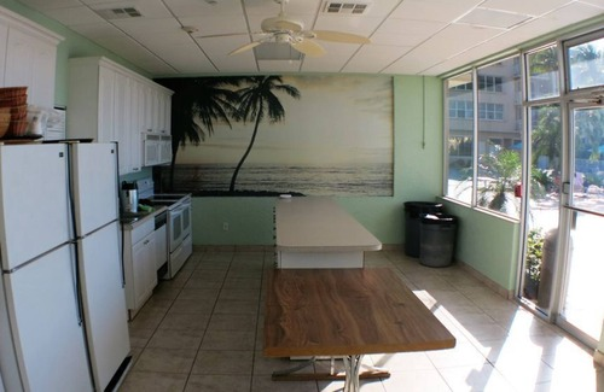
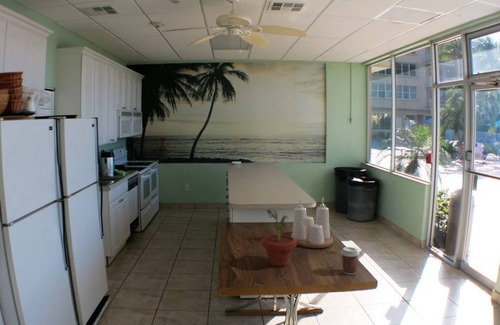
+ potted plant (278, 235)
+ condiment set (311, 218)
+ coffee cup (349, 260)
